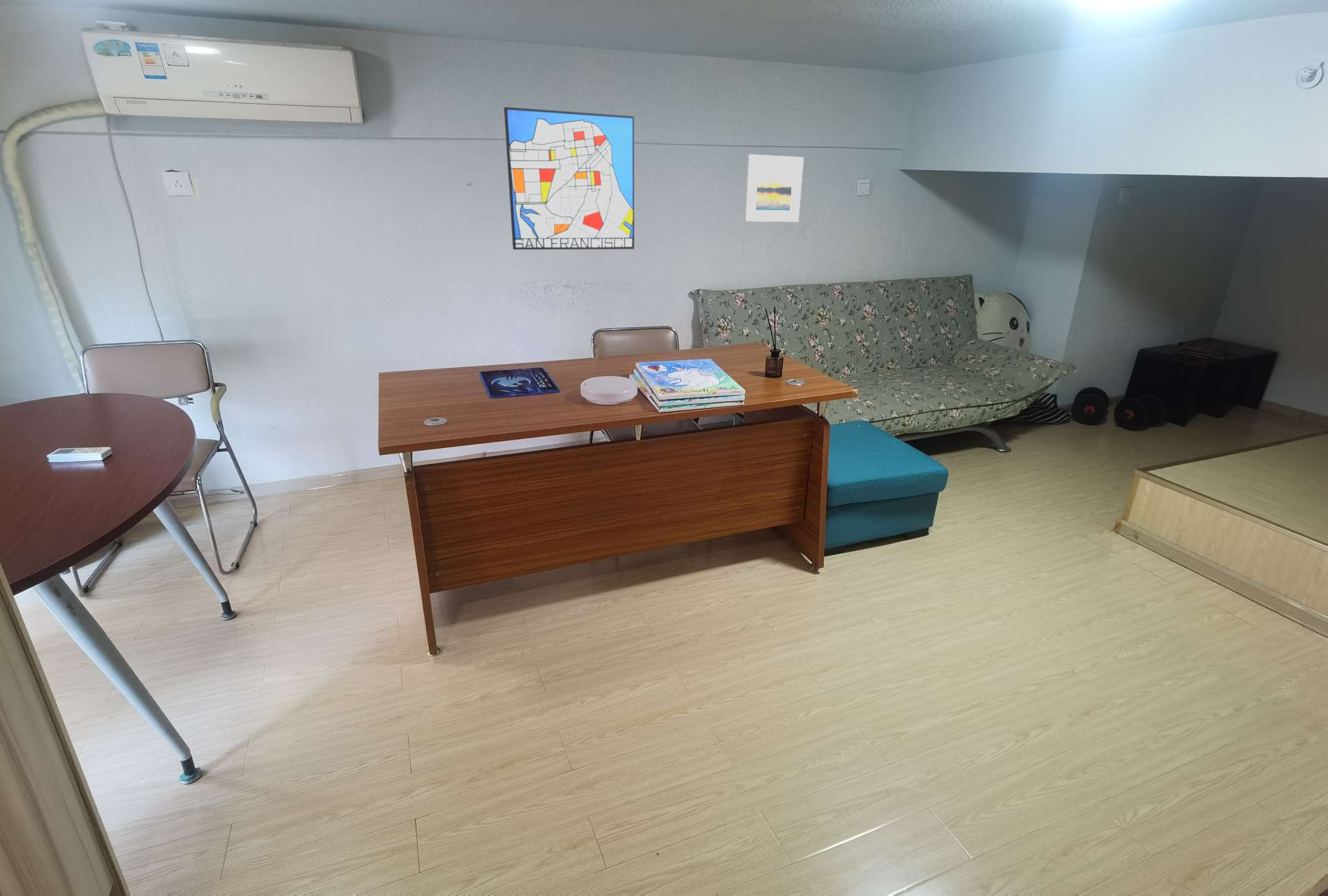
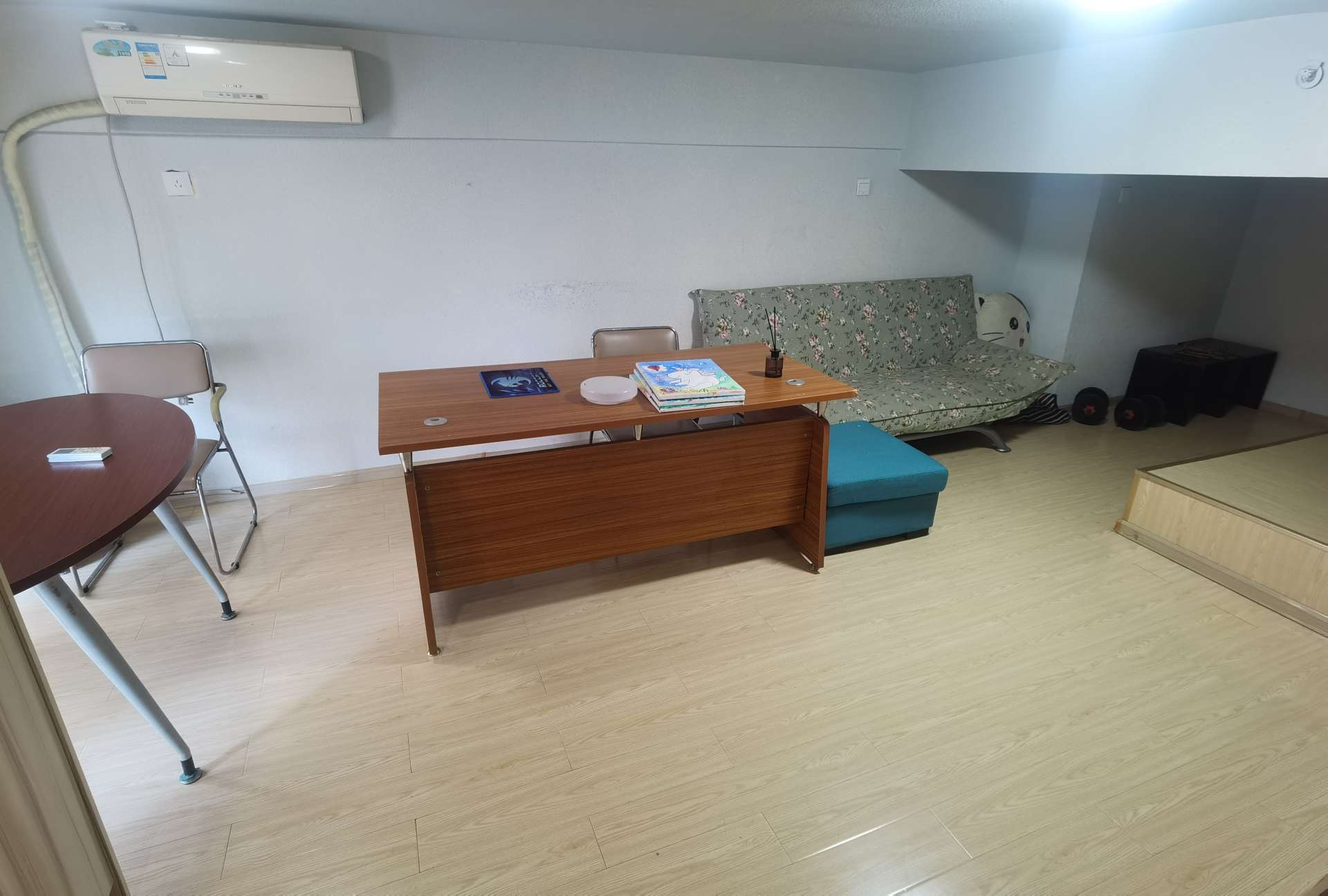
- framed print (773, 189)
- wall art (573, 183)
